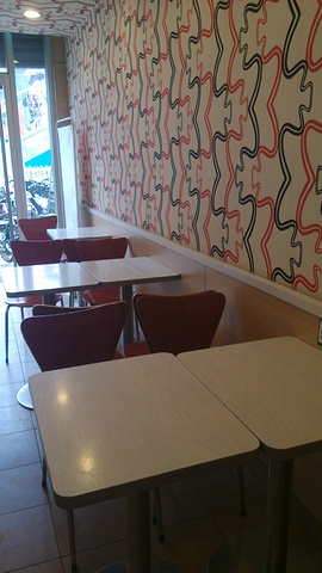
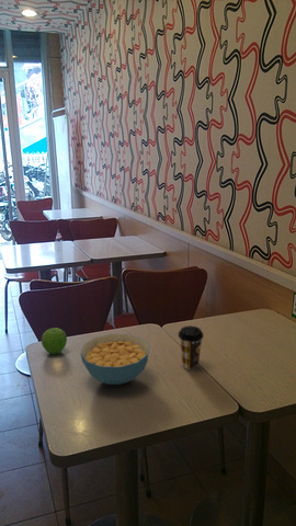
+ coffee cup (190, 347)
+ fruit (54, 341)
+ cereal bowl (115, 364)
